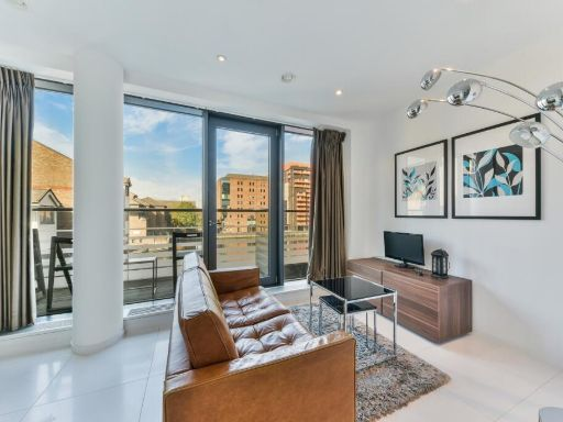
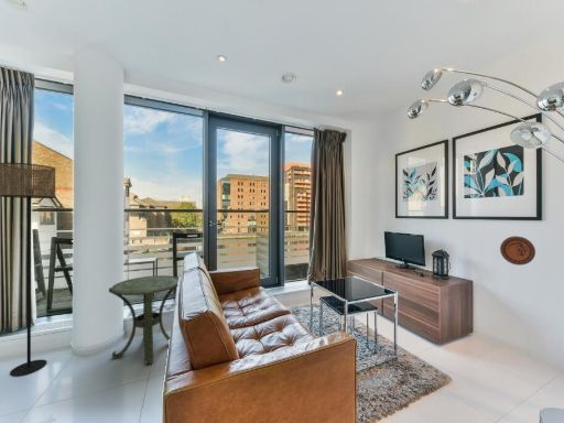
+ floor lamp (29, 267)
+ side table (148, 316)
+ decorative plate (517, 250)
